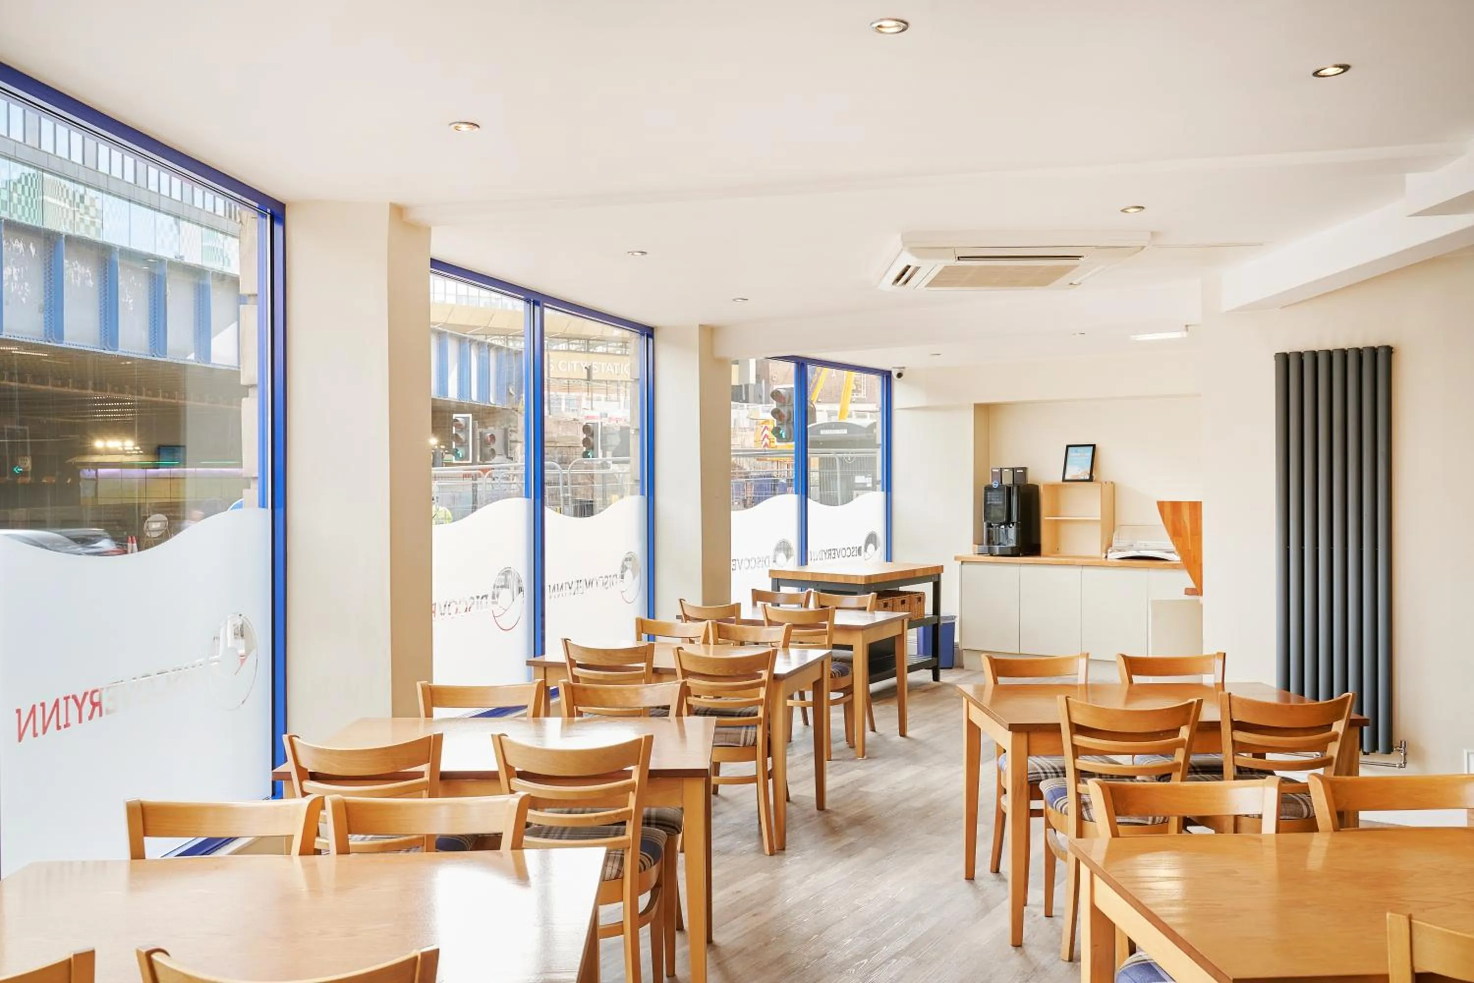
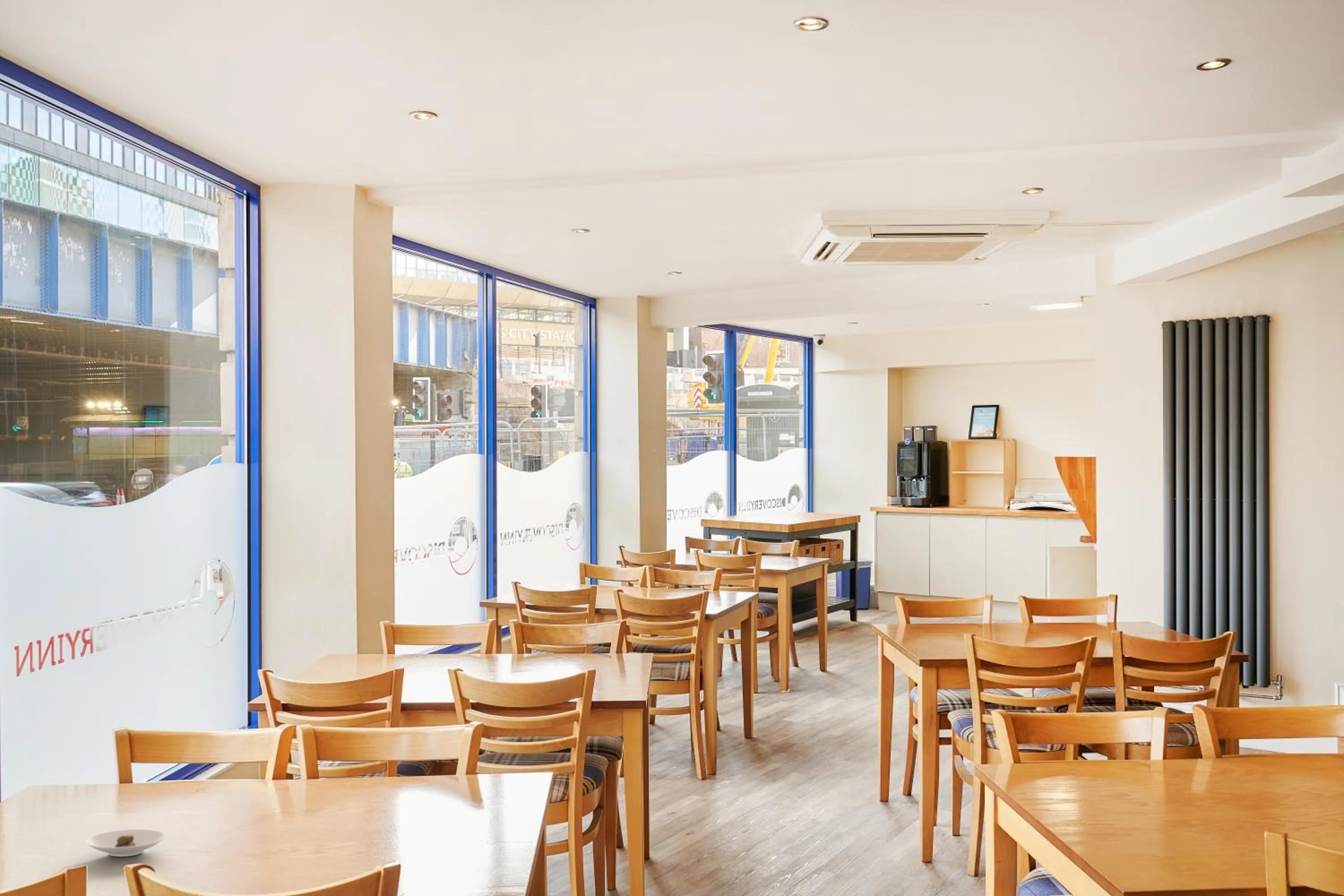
+ saucer (126, 843)
